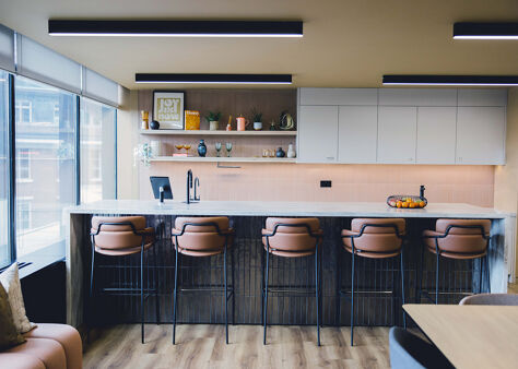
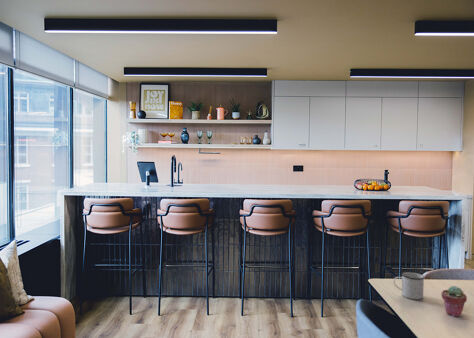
+ mug (408, 284)
+ potted succulent (453, 299)
